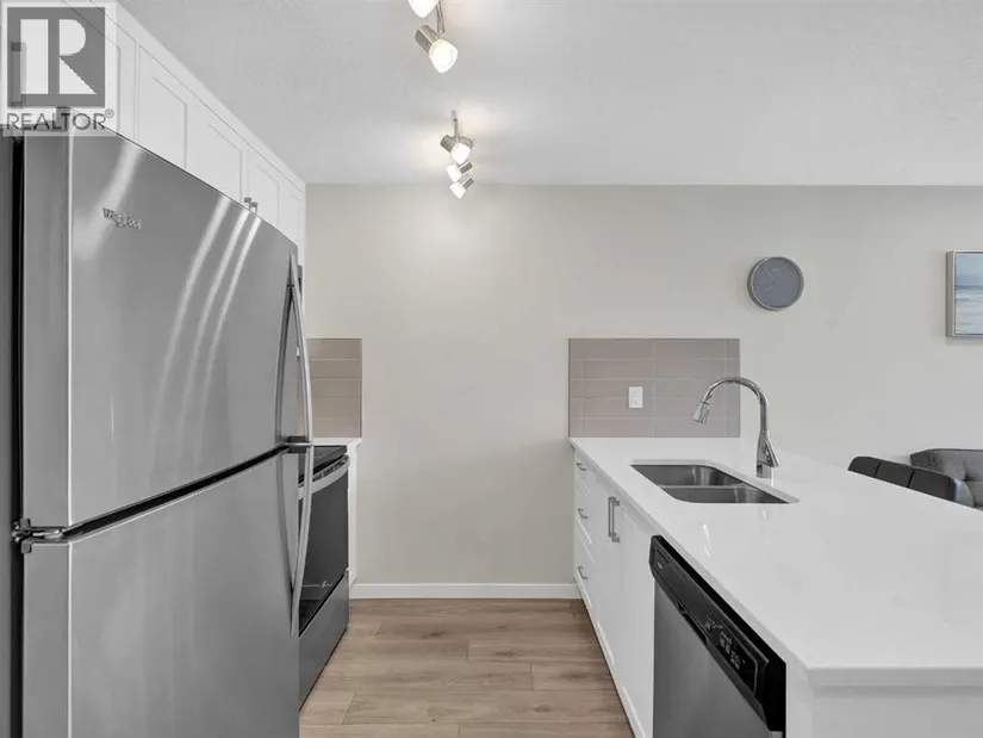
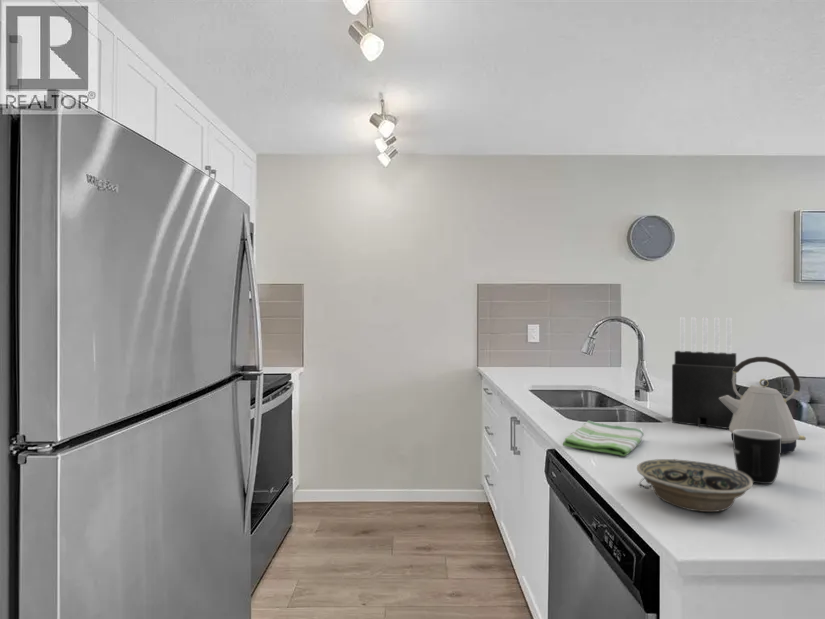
+ kettle (760, 402)
+ dish towel (604, 436)
+ knife block (703, 370)
+ mug (756, 458)
+ bowl (692, 486)
